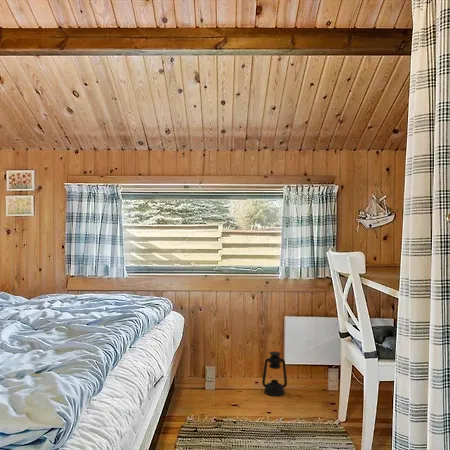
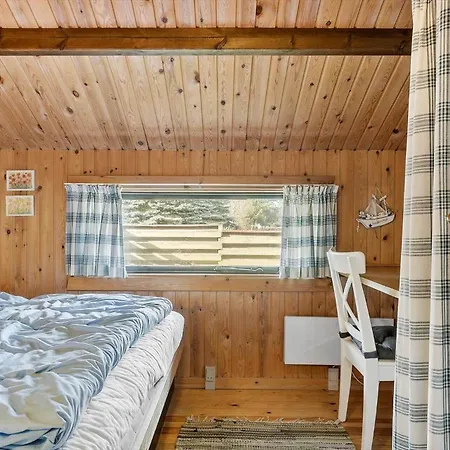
- lantern (274, 368)
